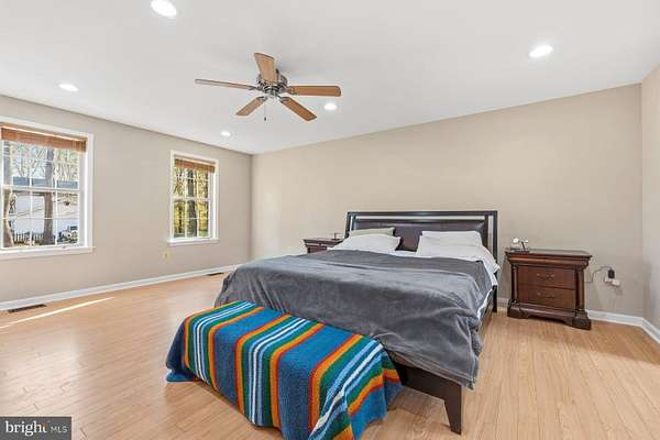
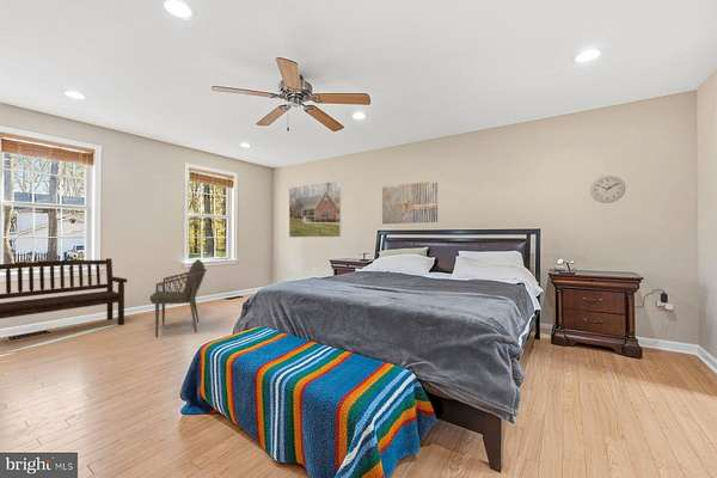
+ armchair (179, 294)
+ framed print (313, 210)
+ wall clock (607, 189)
+ wall art (407, 203)
+ bench (56, 296)
